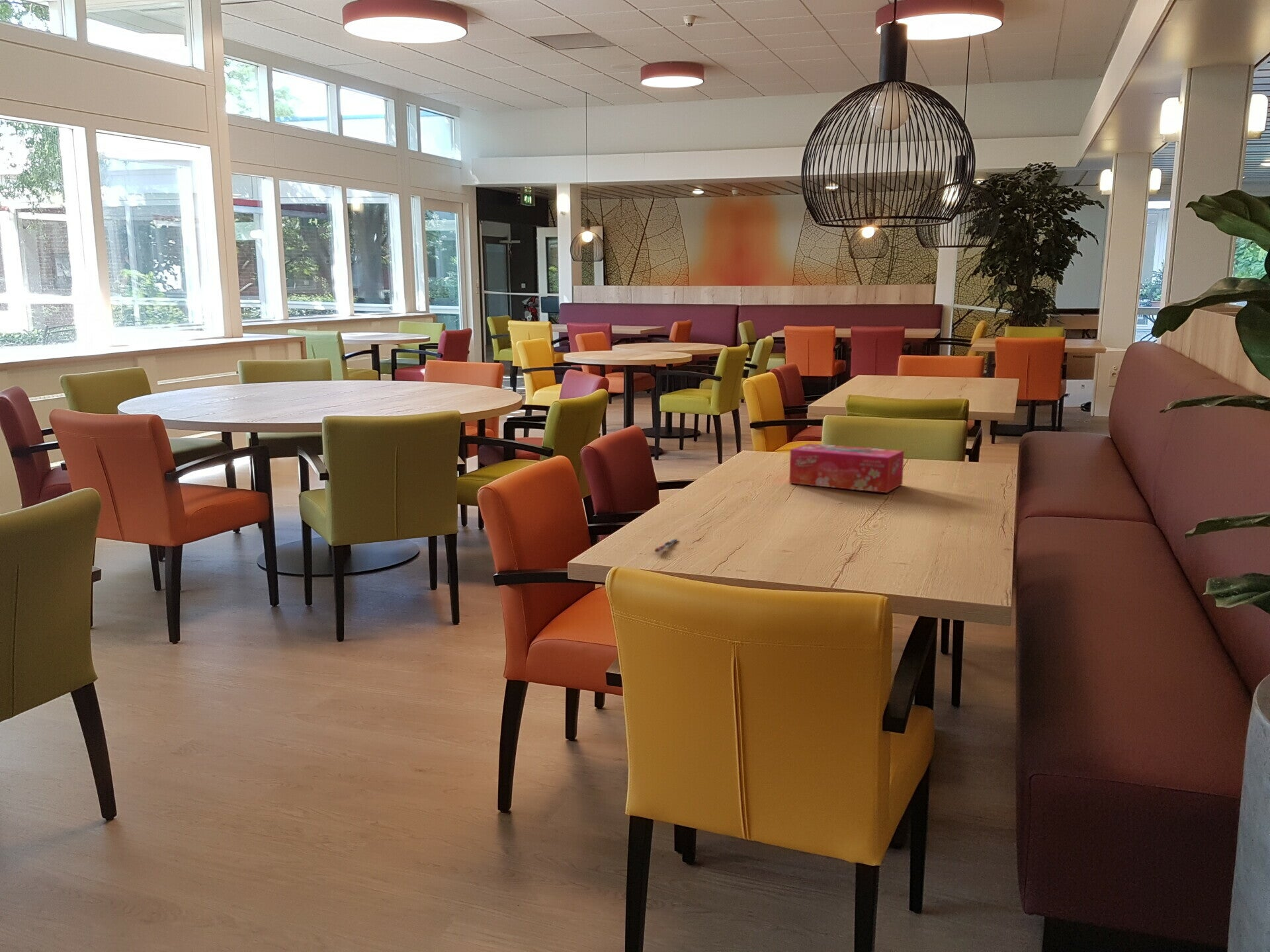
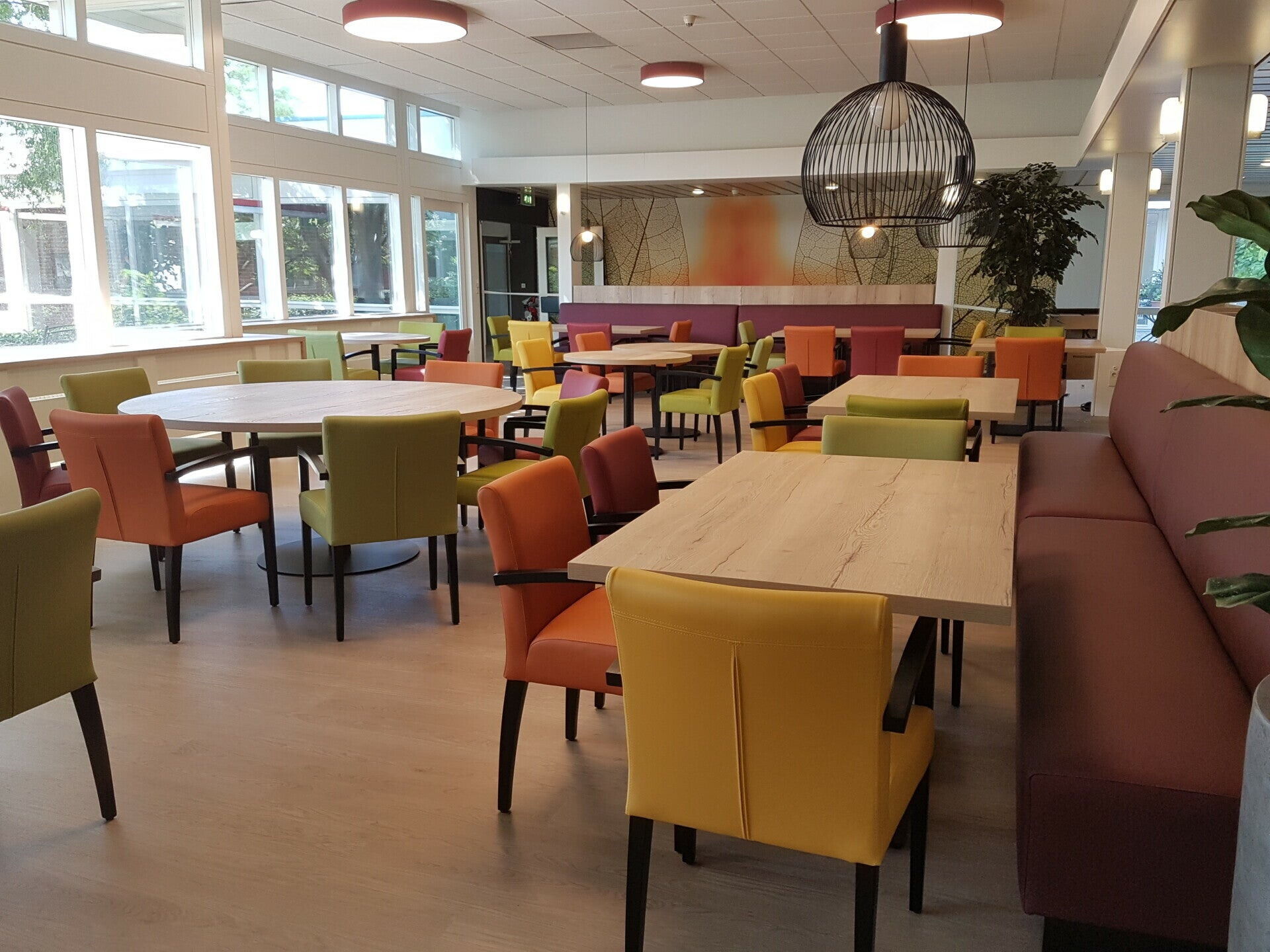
- tissue box (846, 467)
- pen (666, 544)
